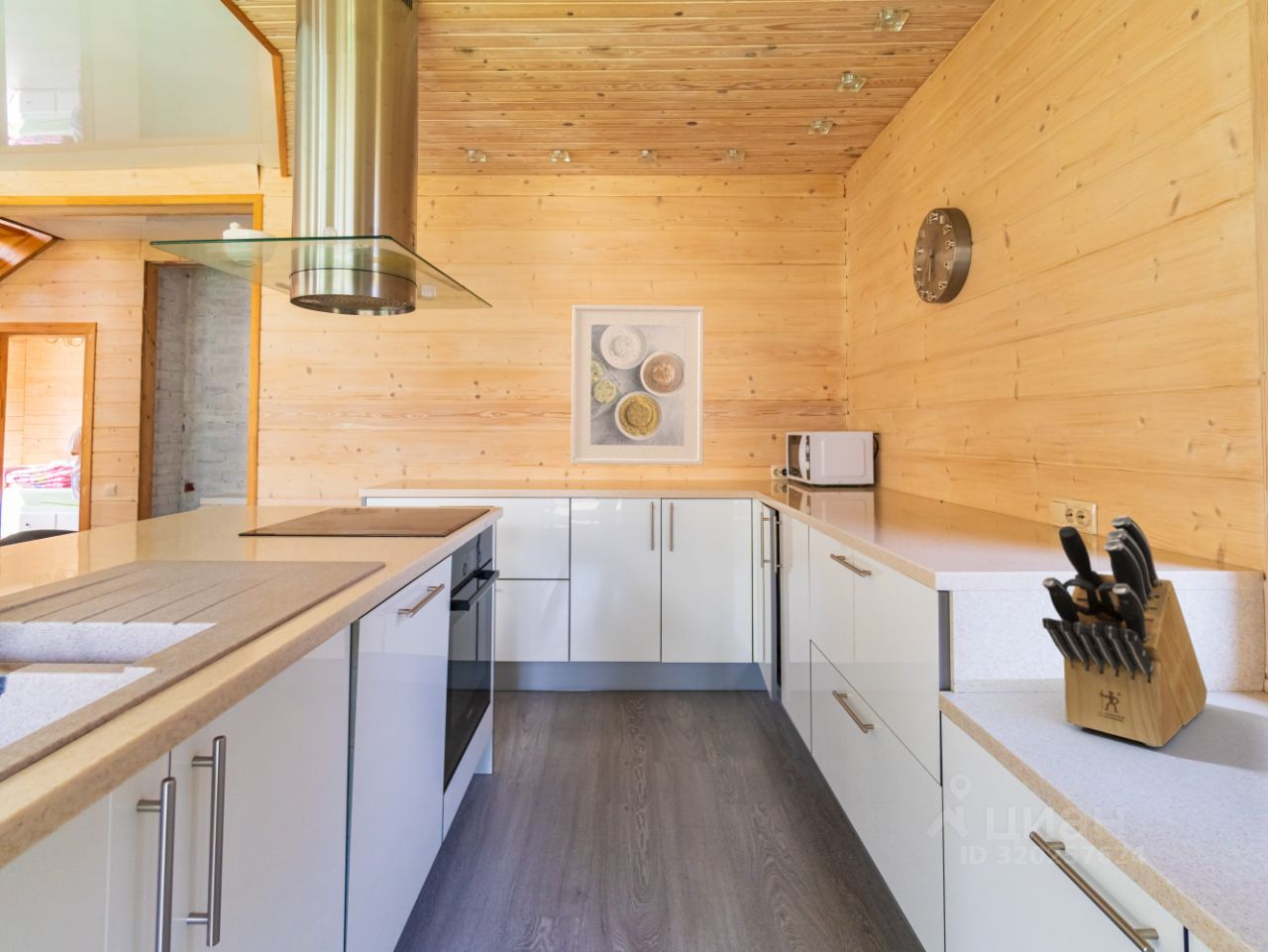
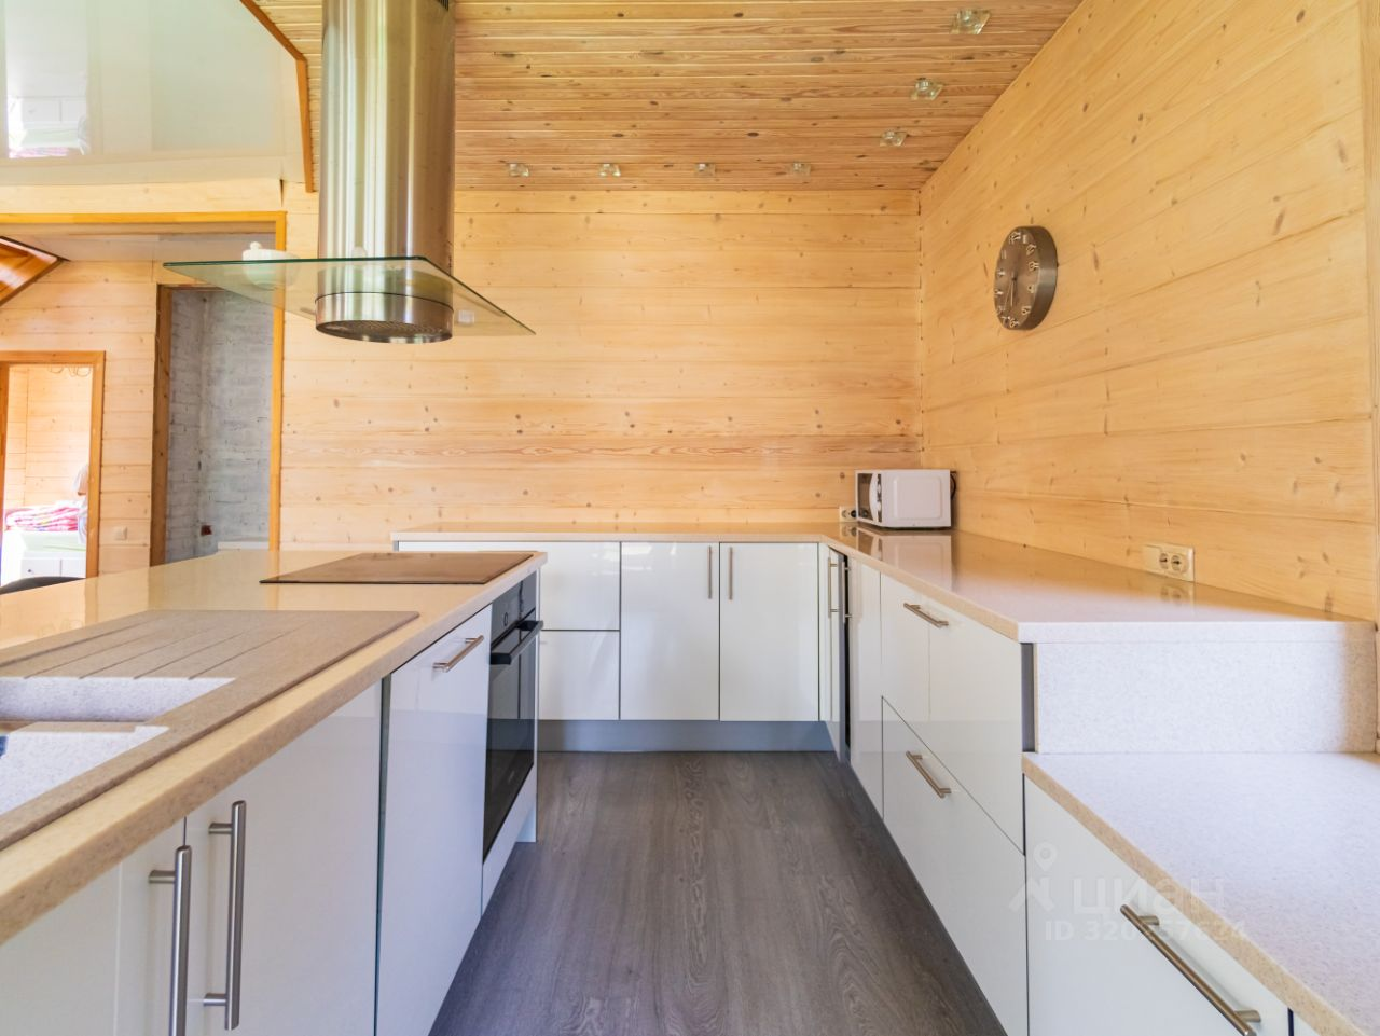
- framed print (637, 384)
- knife block (1126, 618)
